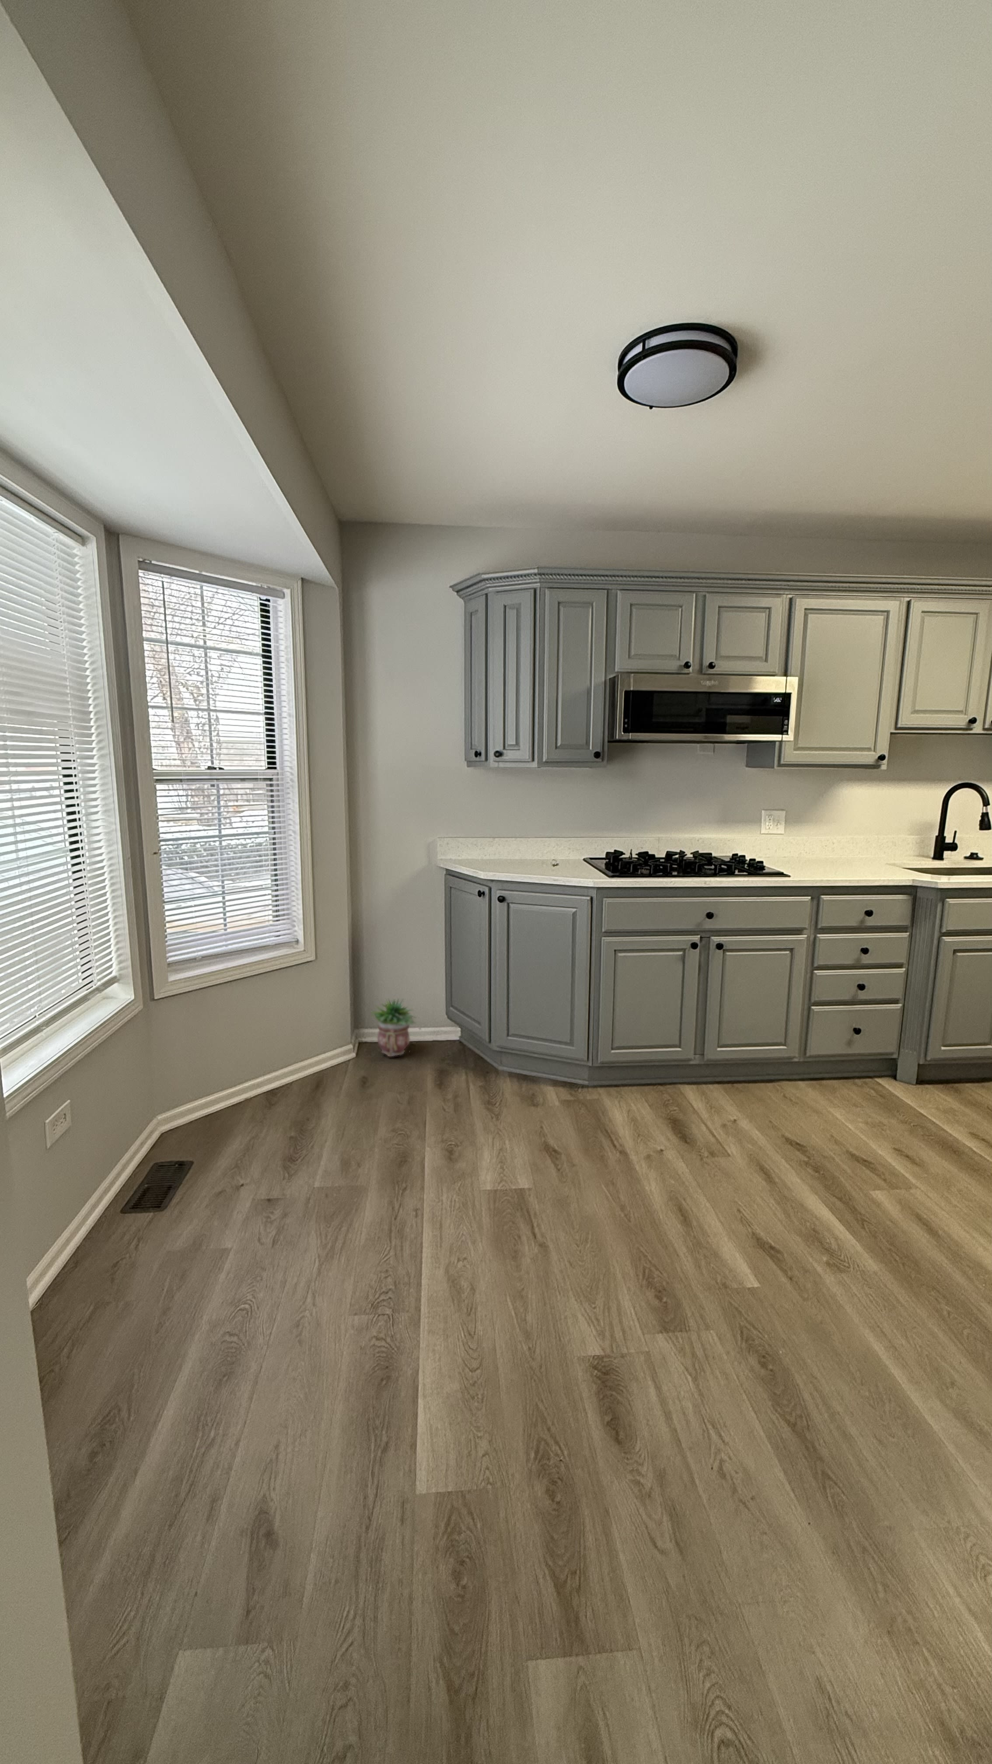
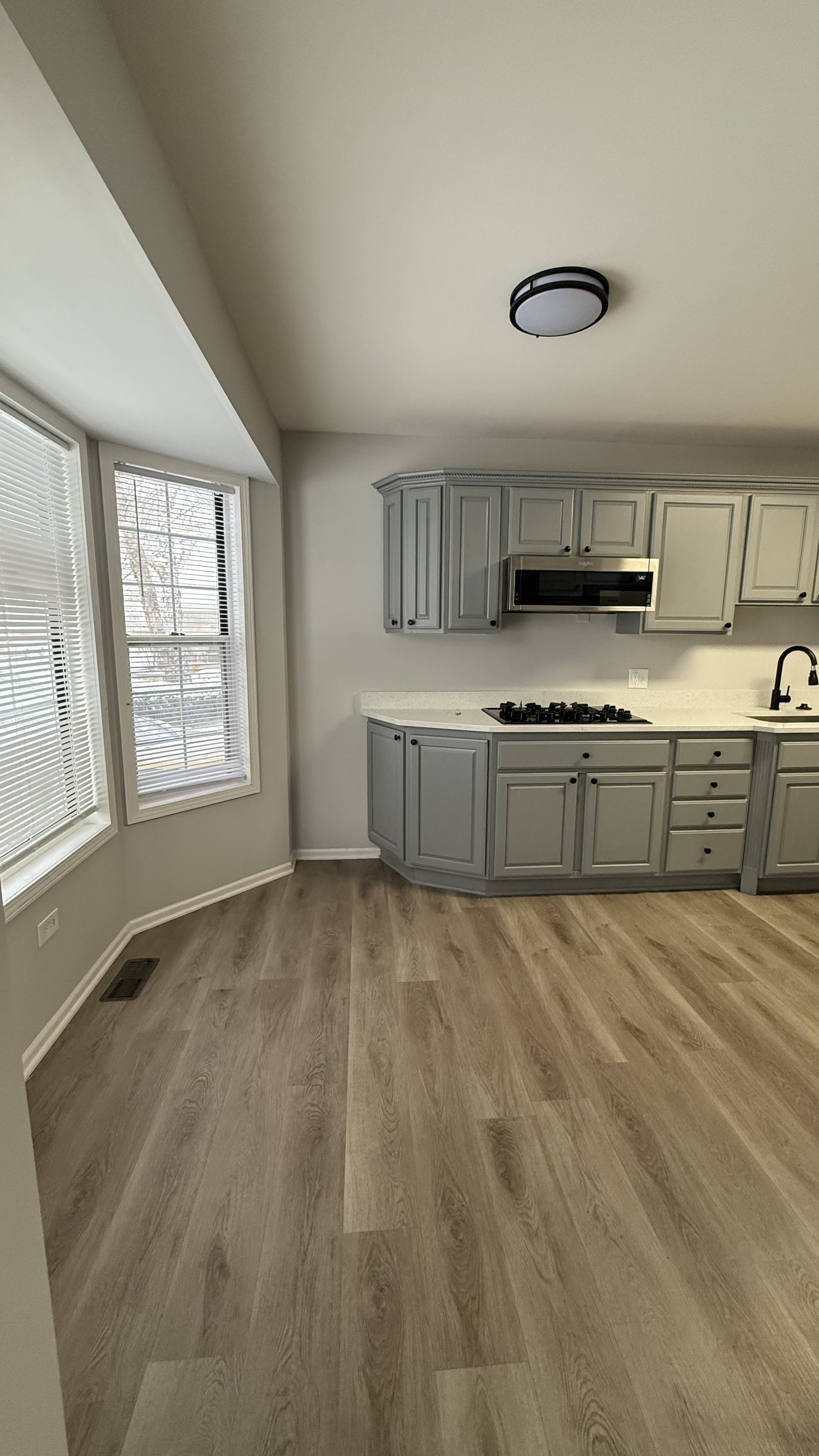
- potted plant (394, 1025)
